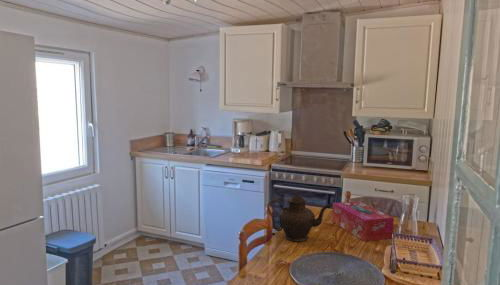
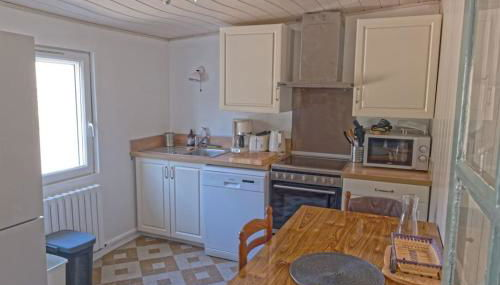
- teapot (299, 215)
- tissue box (361, 219)
